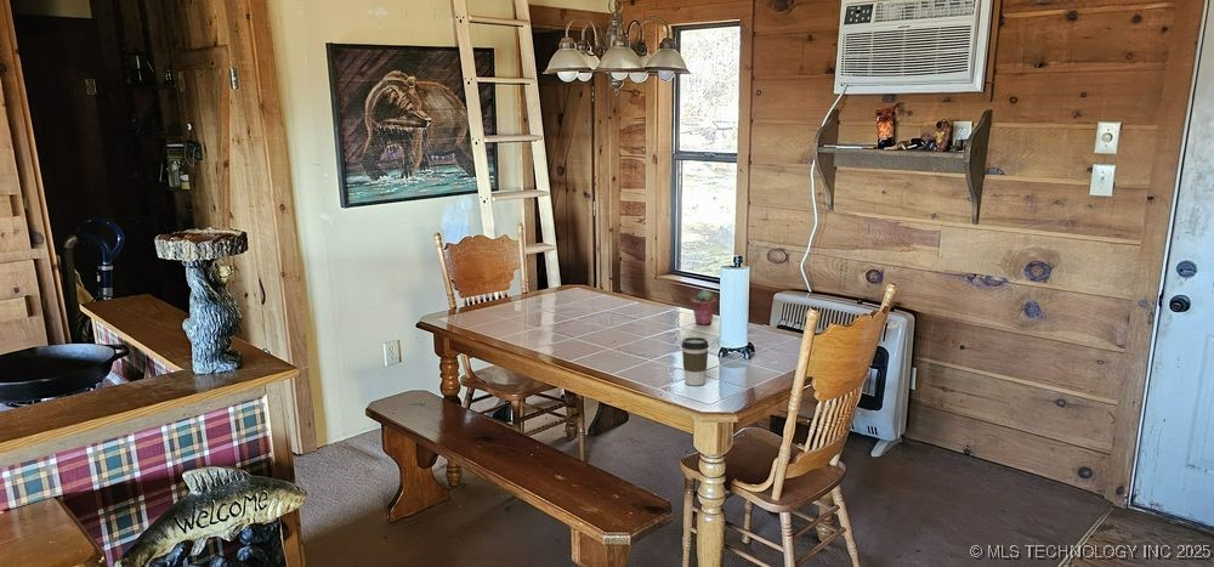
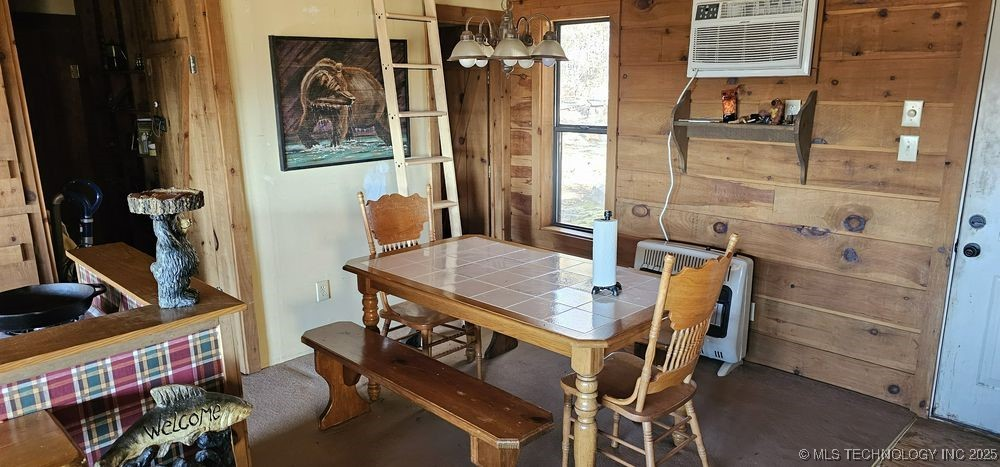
- potted succulent (703, 306)
- coffee cup (694, 361)
